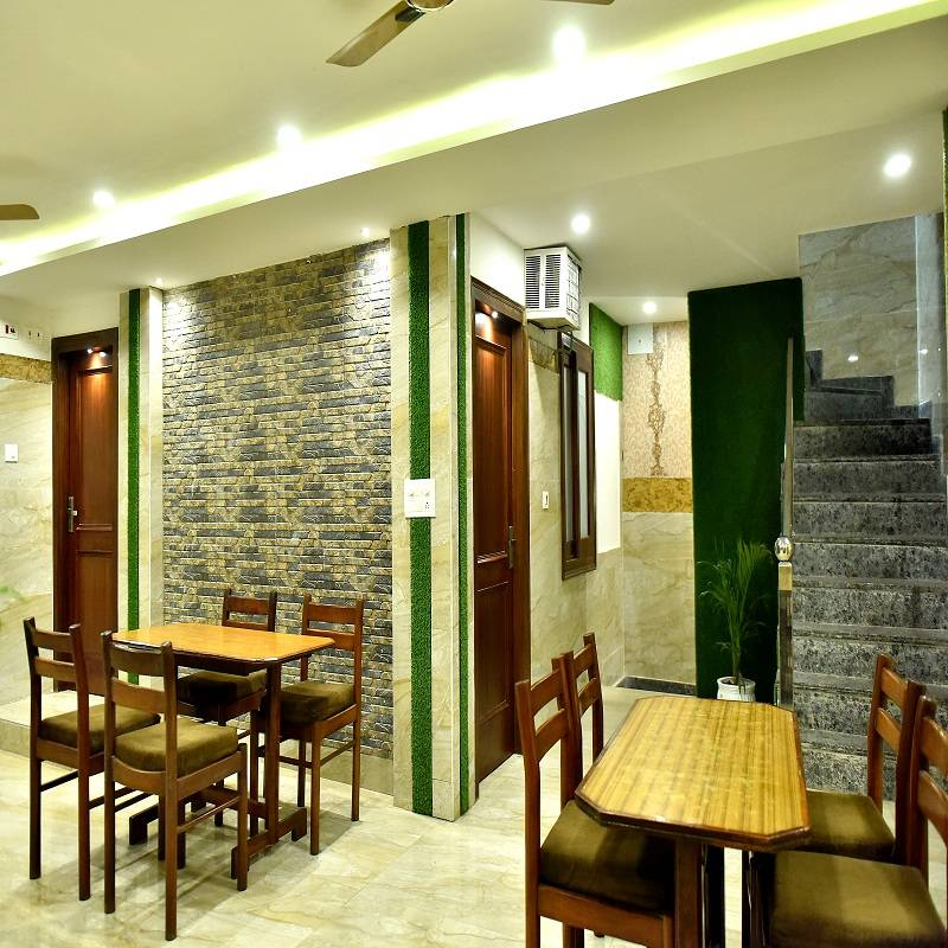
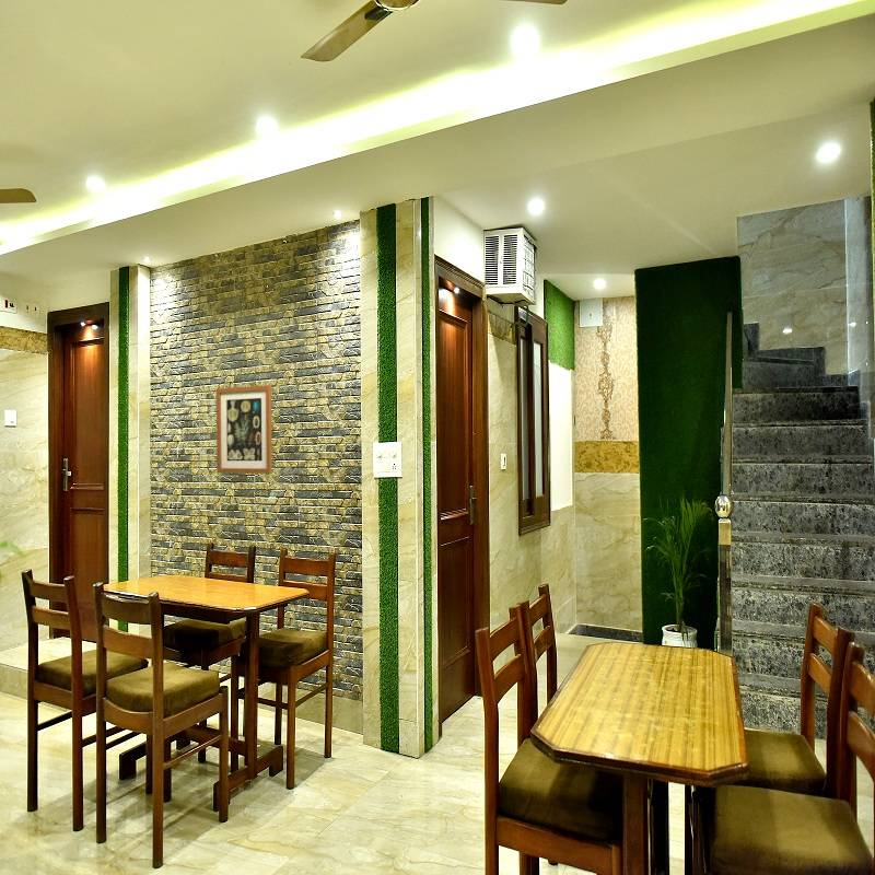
+ wall art (243, 430)
